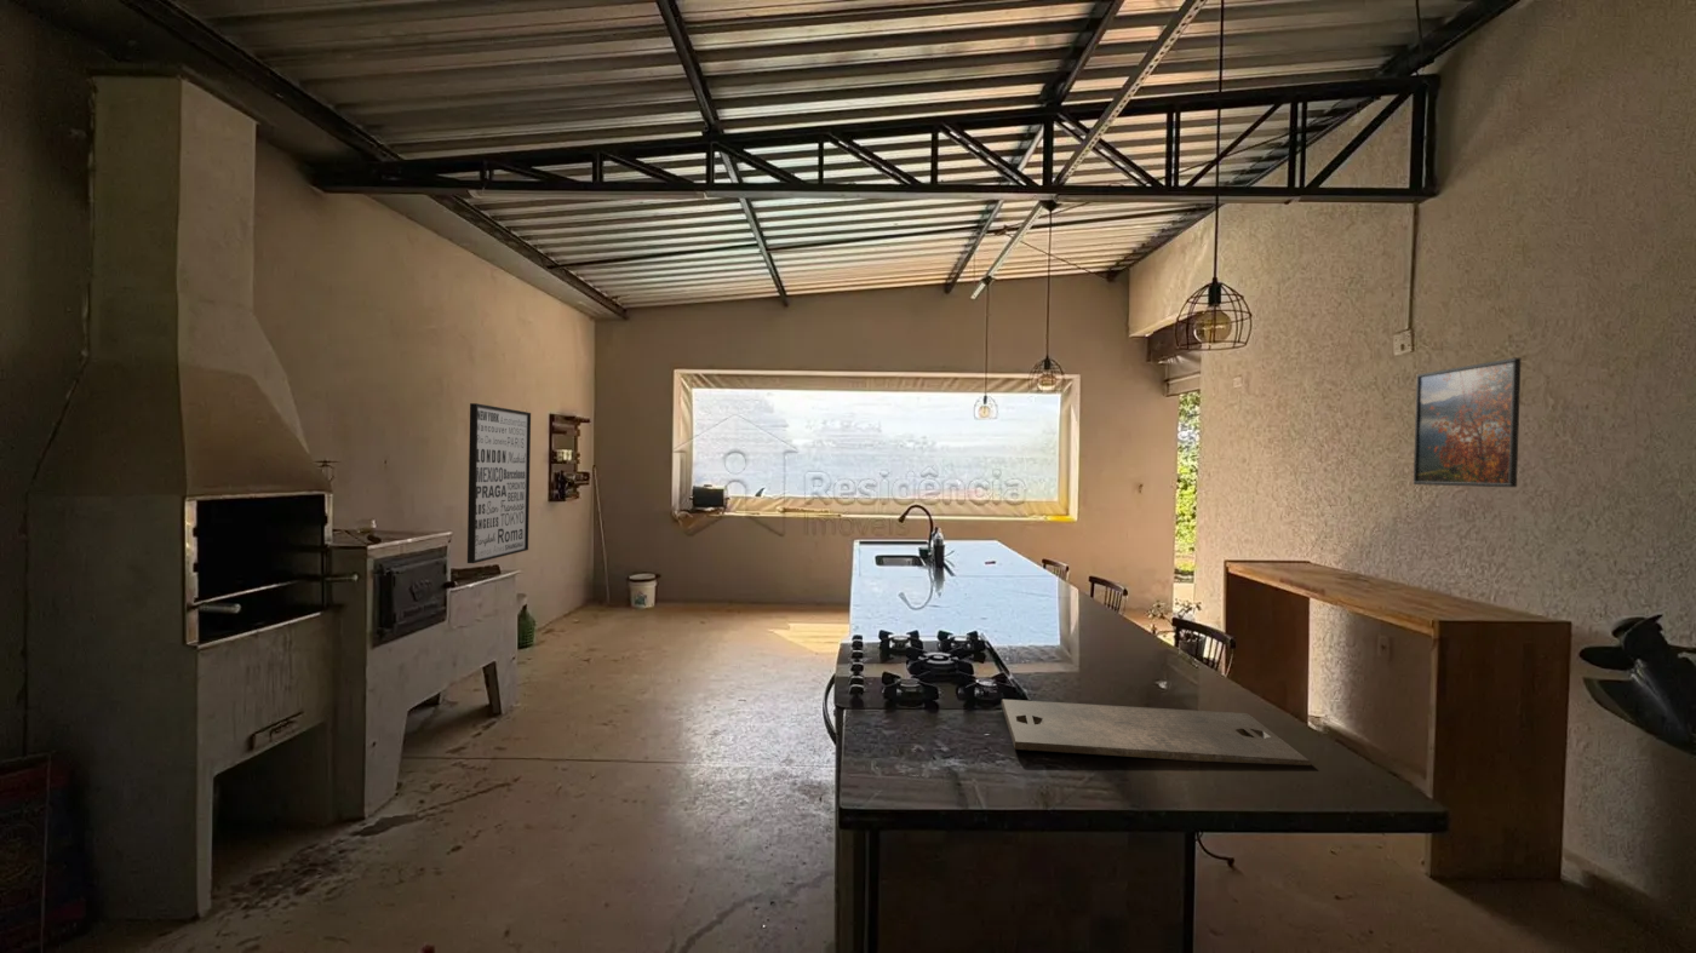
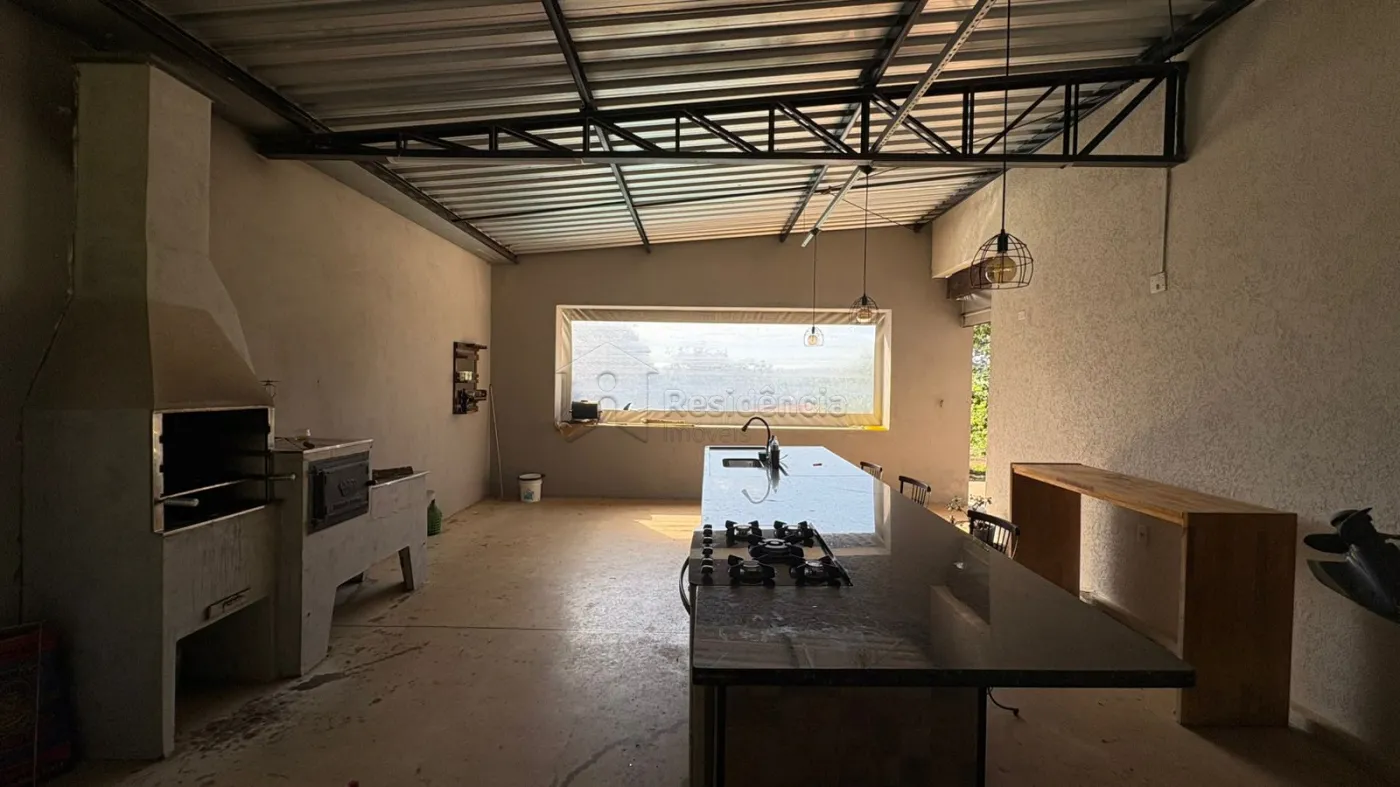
- wall art (500, 482)
- cutting board (1139, 729)
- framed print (1462, 426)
